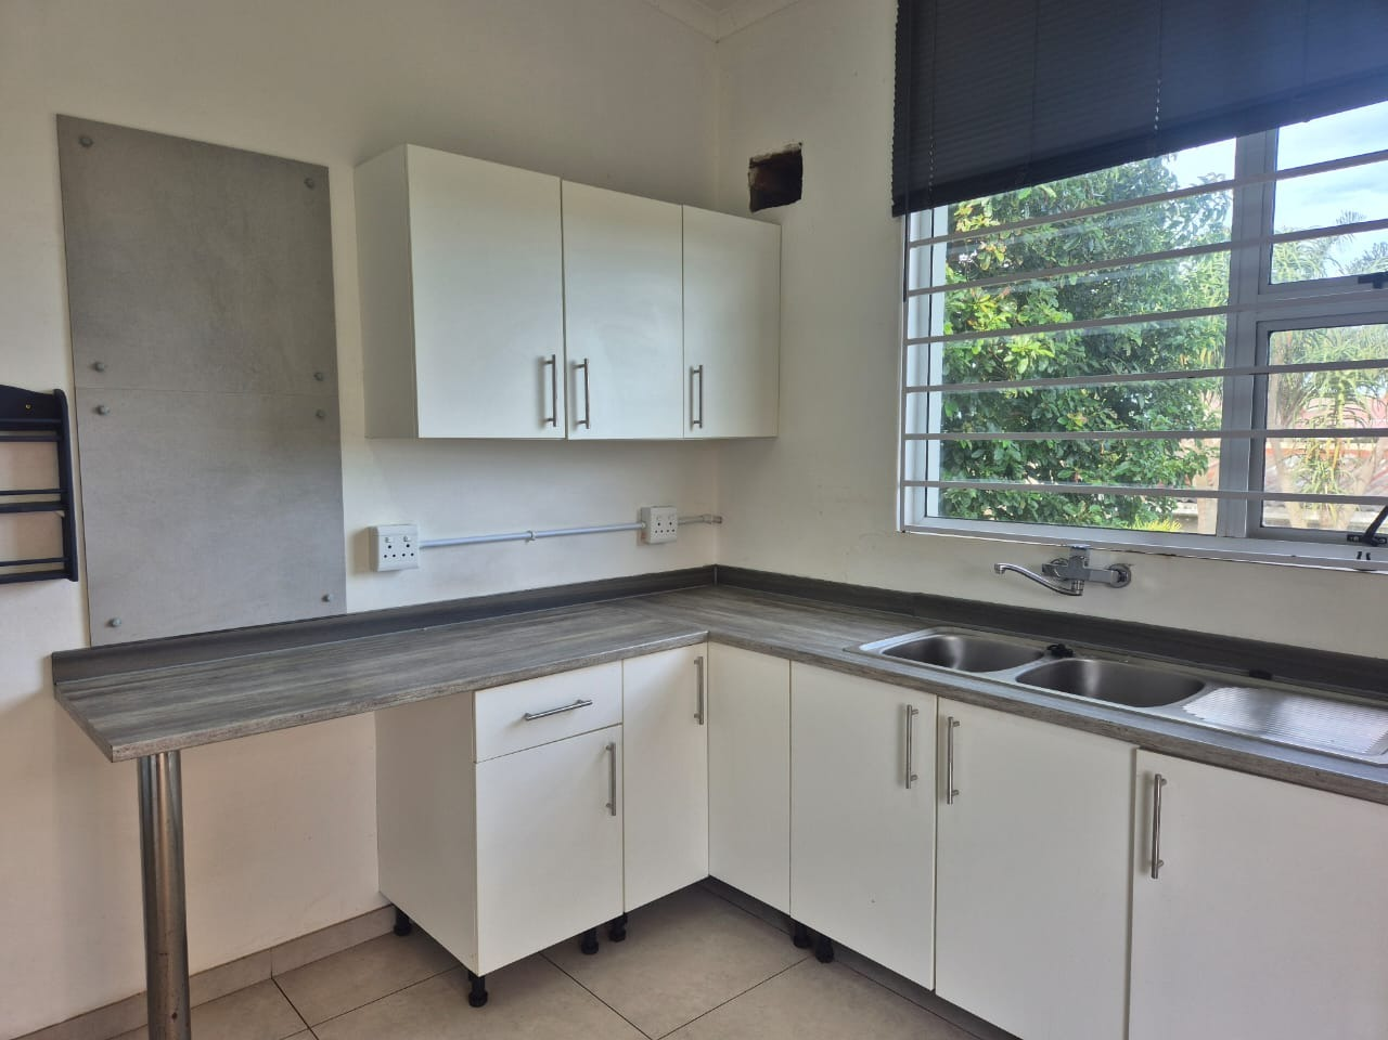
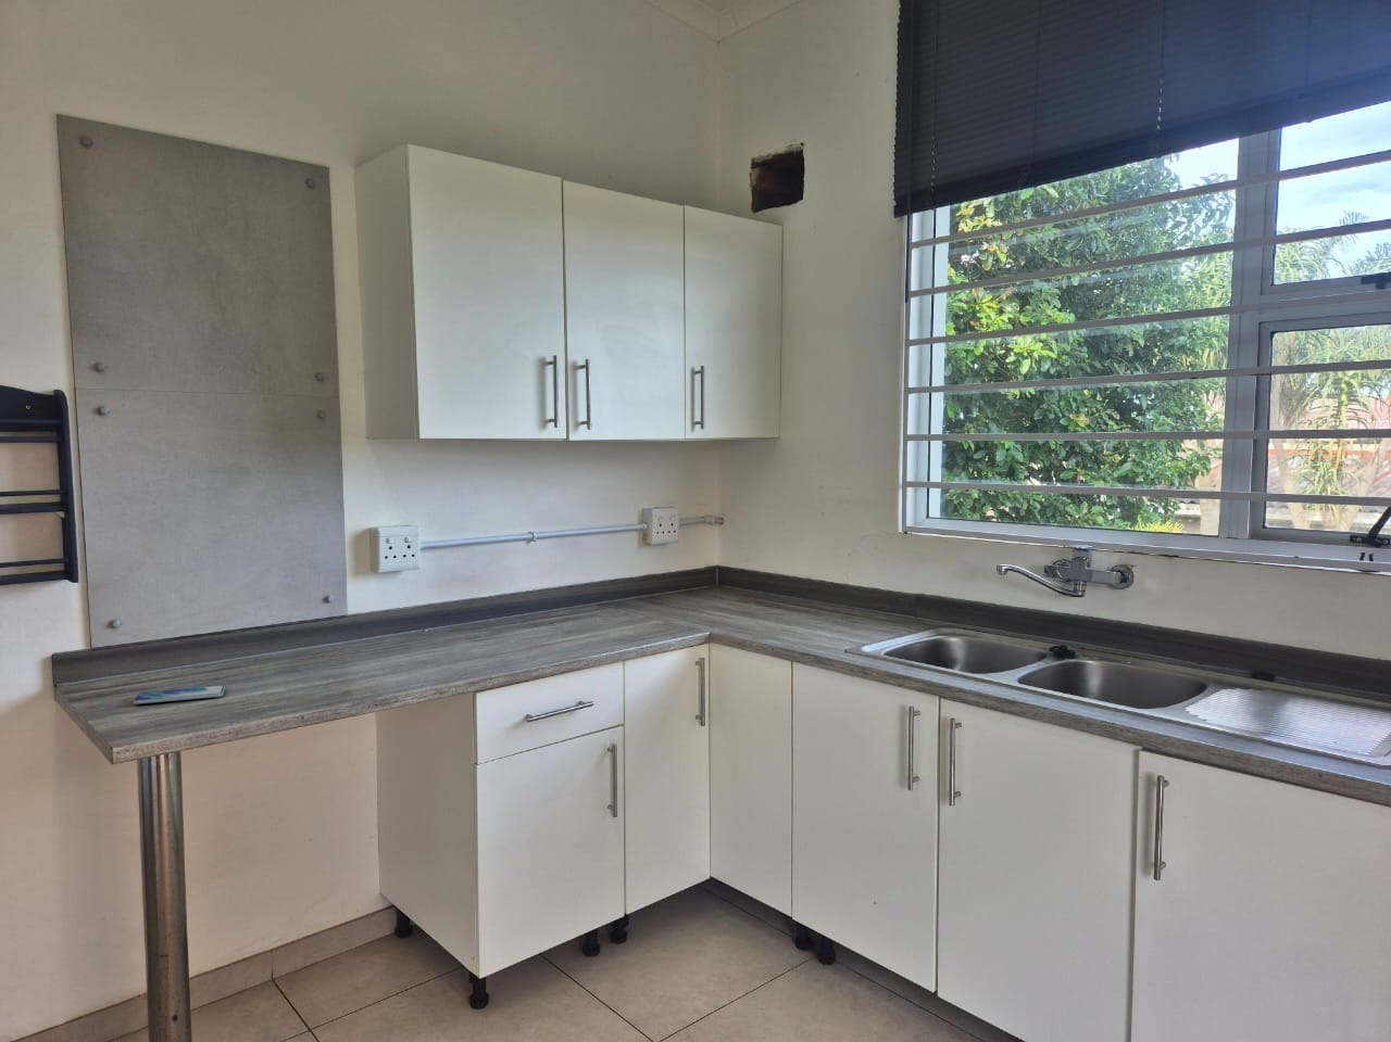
+ smartphone (181, 694)
